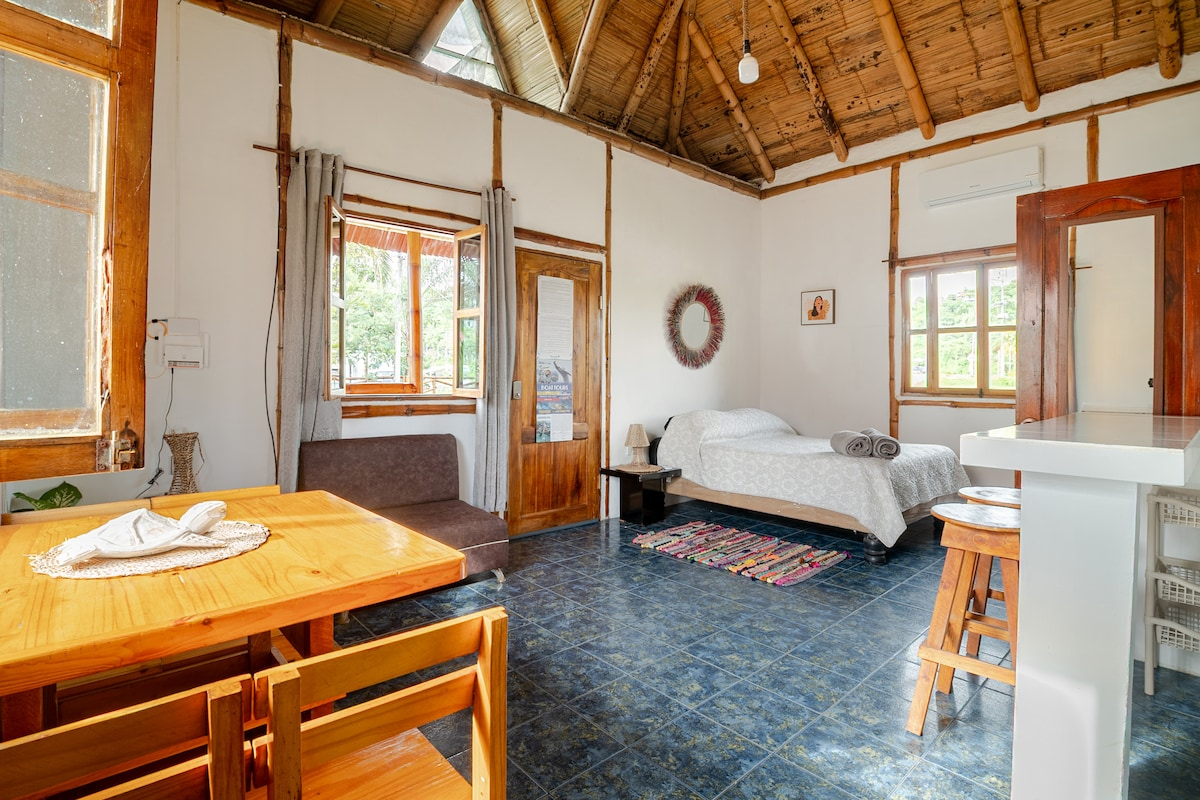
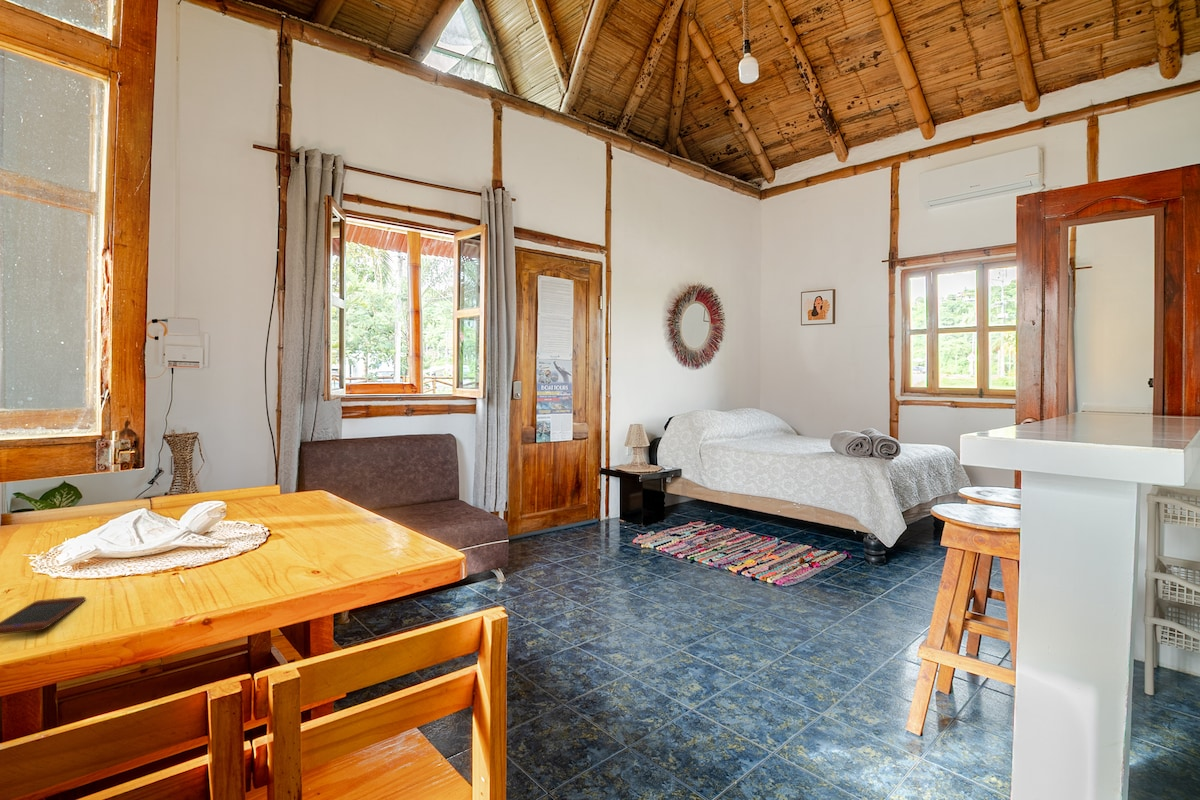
+ smartphone (39, 614)
